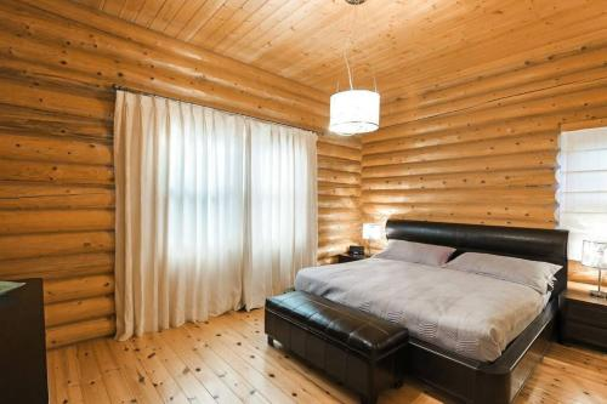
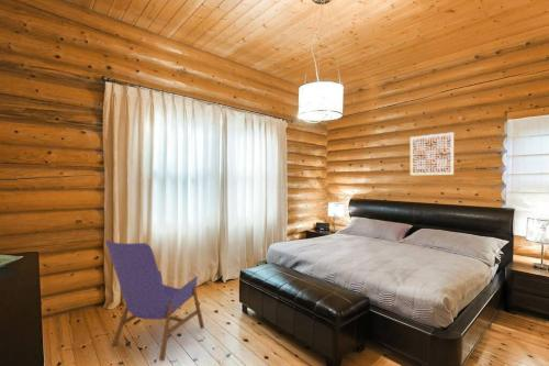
+ wall art (430, 153)
+ armchair (153, 288)
